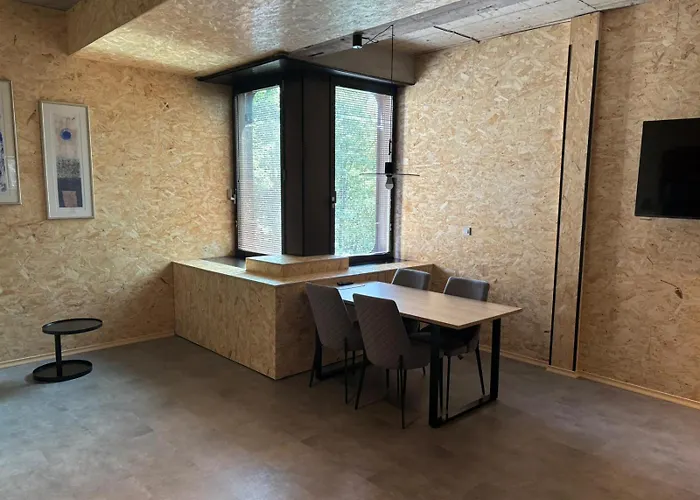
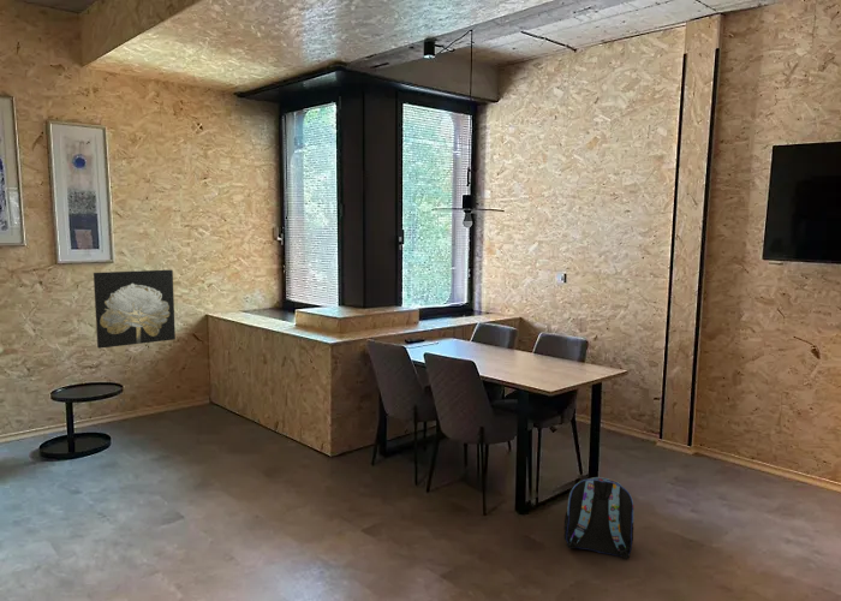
+ wall art (136, 307)
+ backpack (600, 510)
